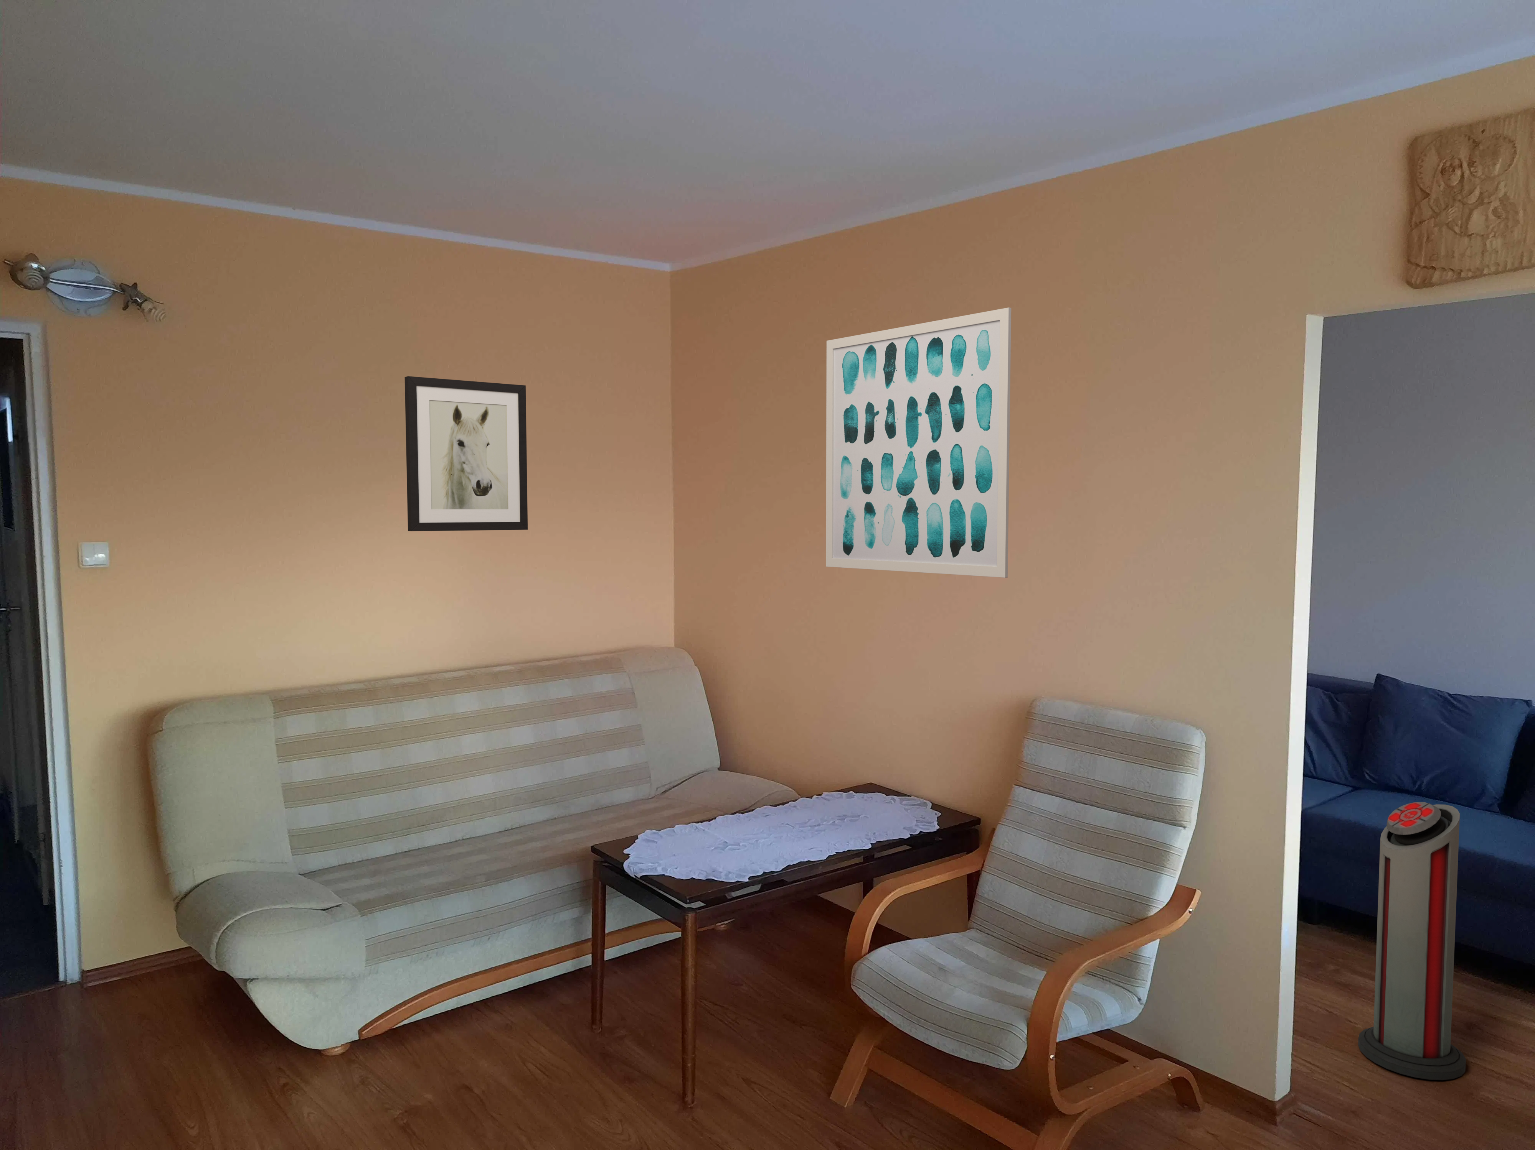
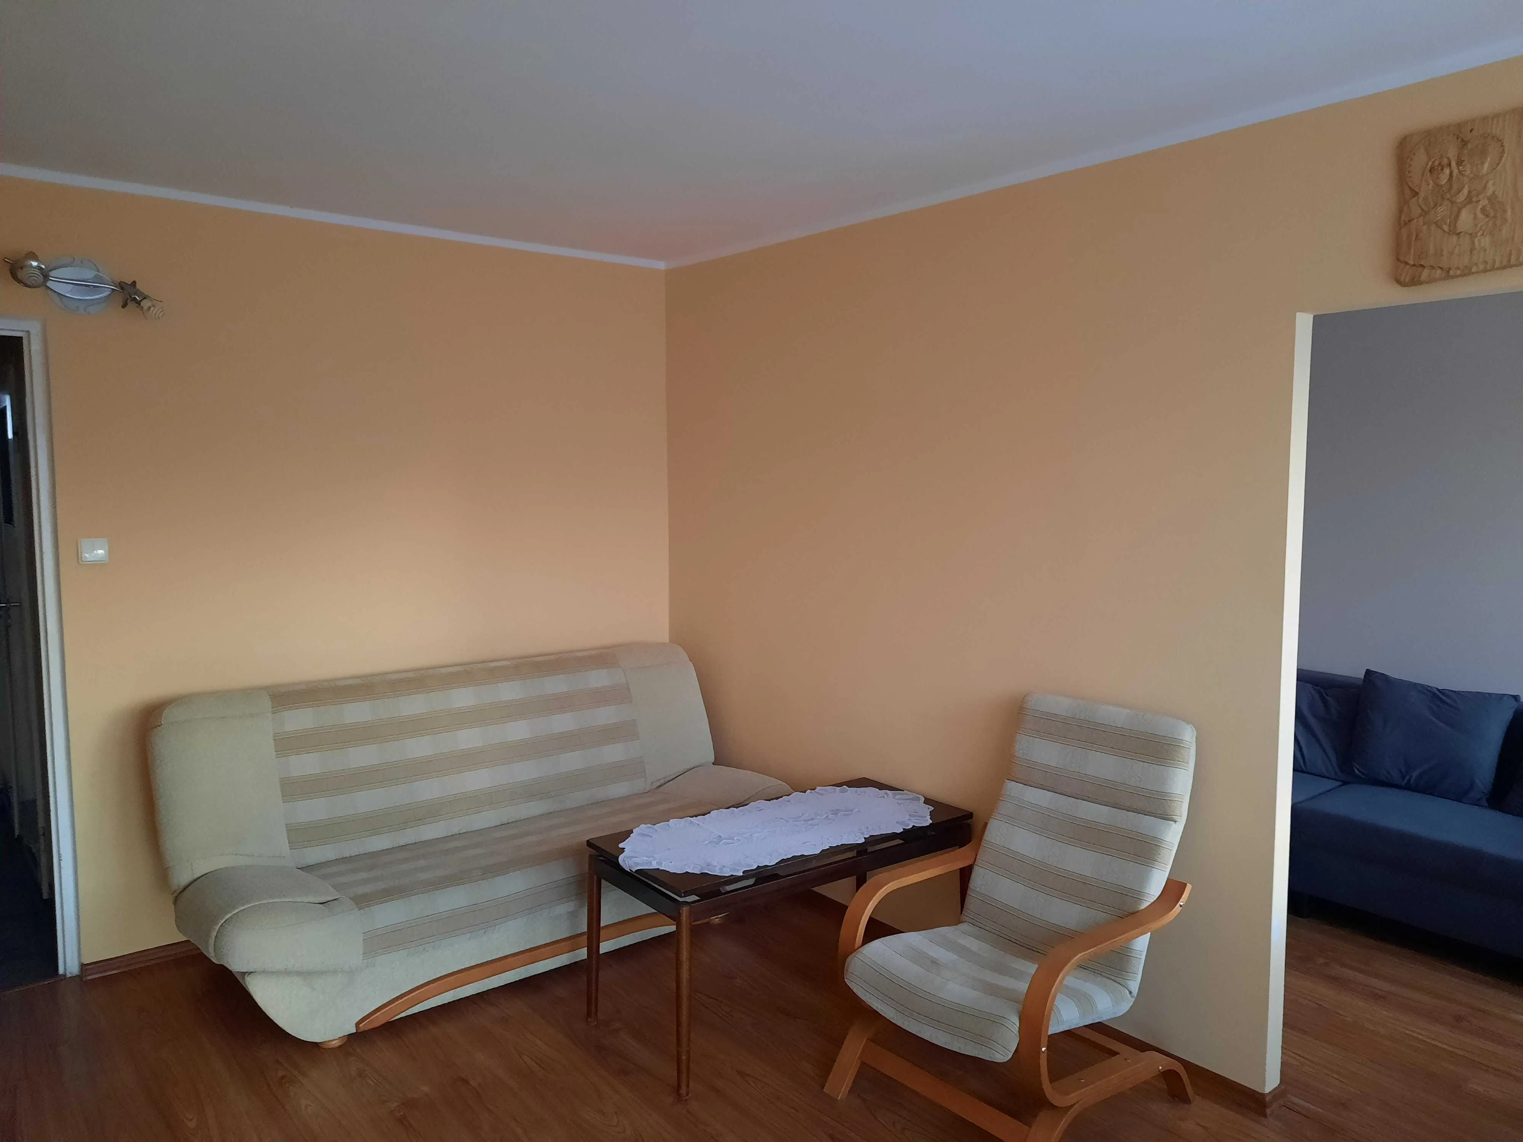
- wall art (909, 449)
- air purifier (1415, 930)
- wall art (468, 457)
